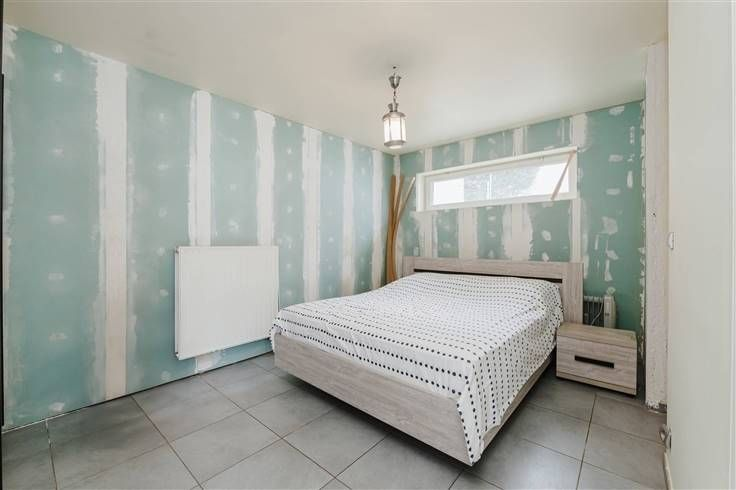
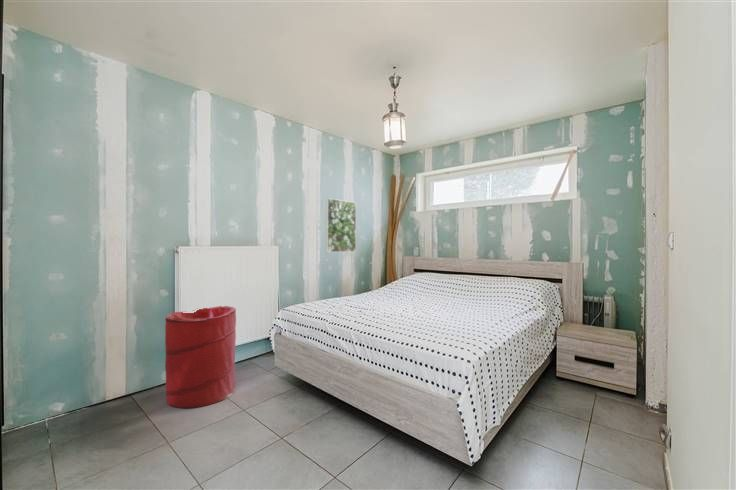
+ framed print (341, 226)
+ laundry hamper (202, 350)
